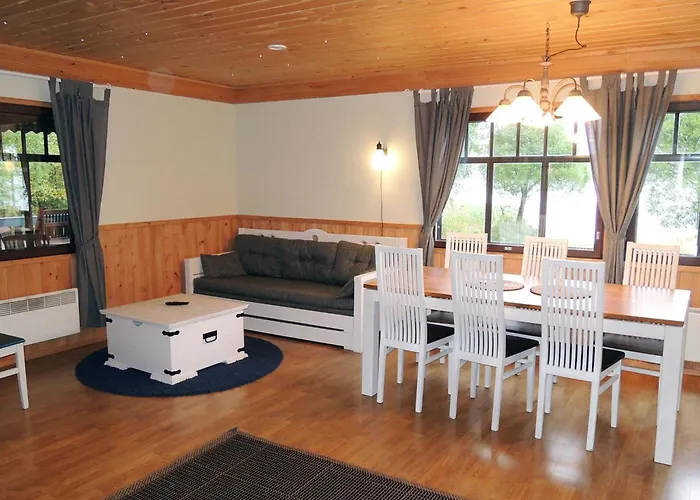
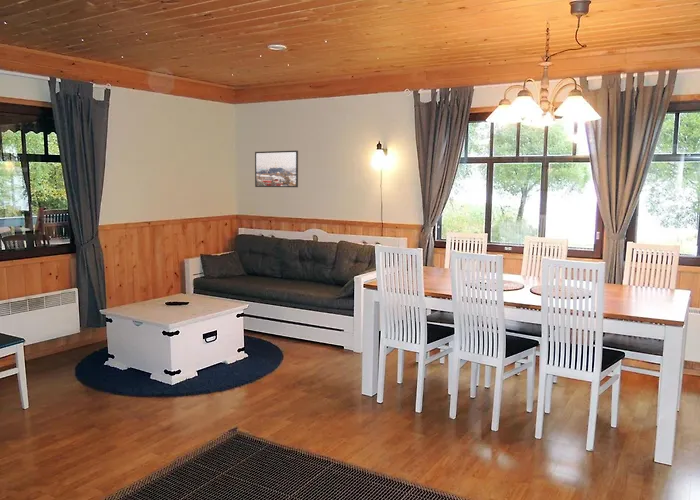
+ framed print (276, 169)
